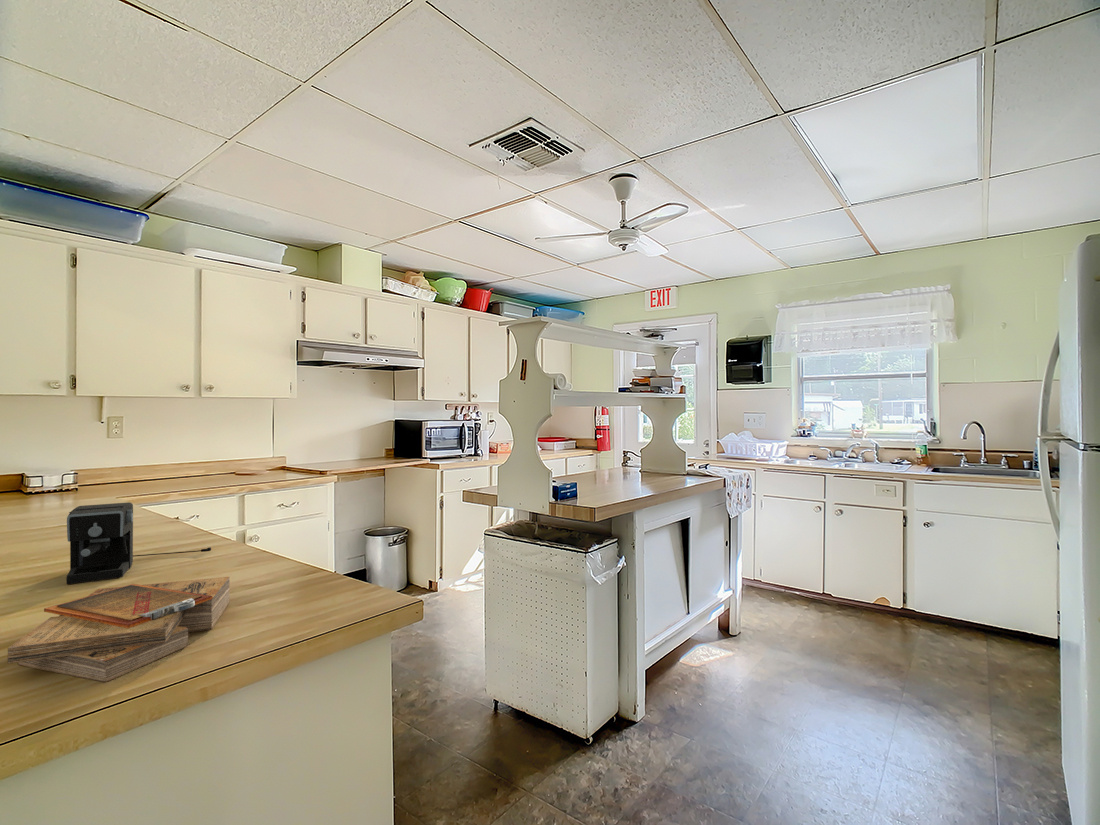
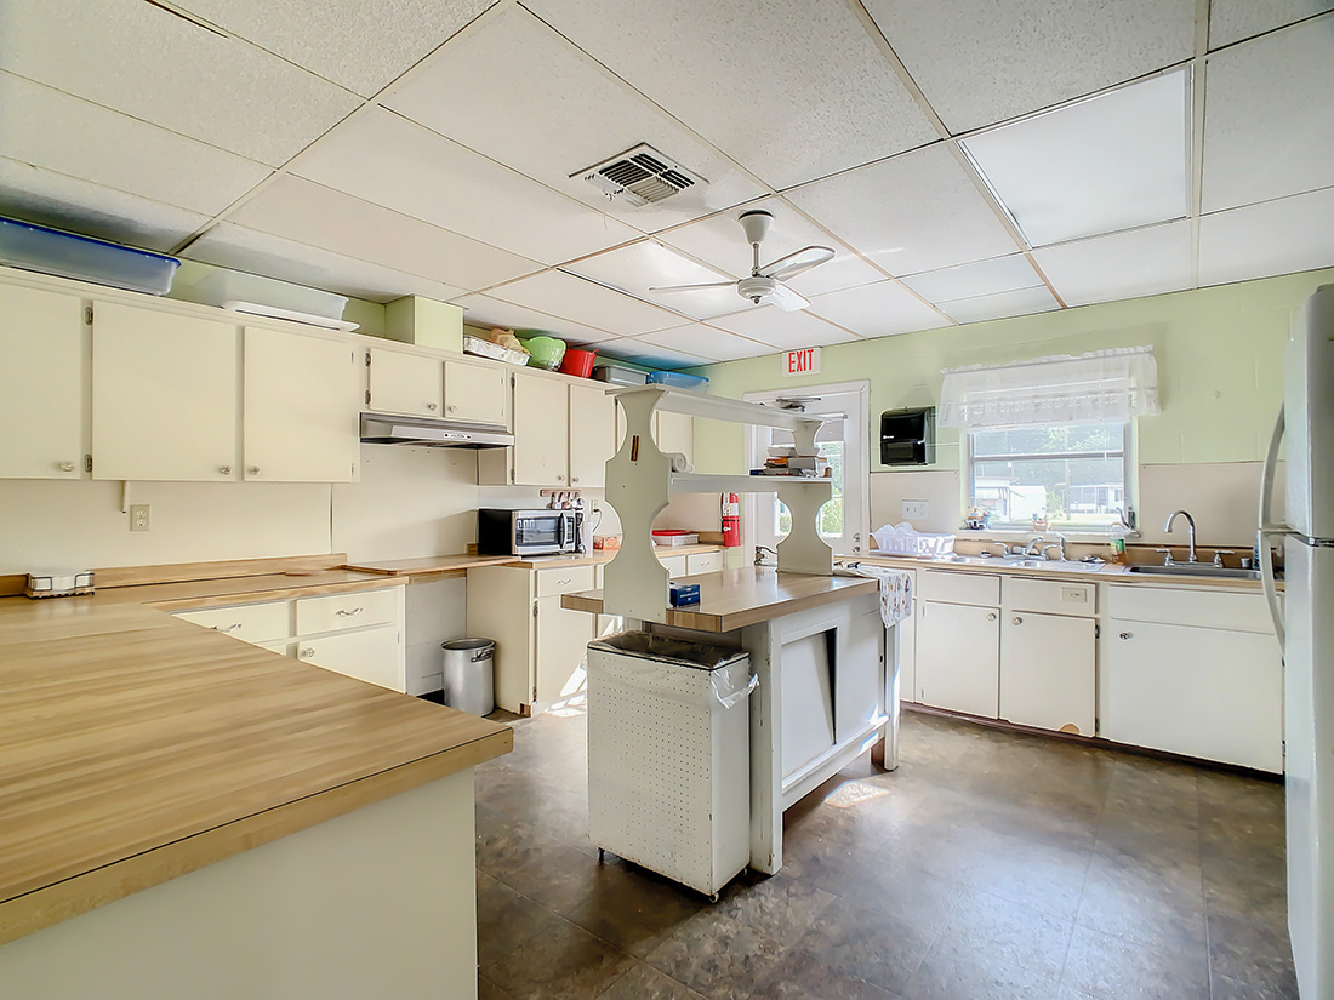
- coffee maker (132, 535)
- clipboard (130, 612)
